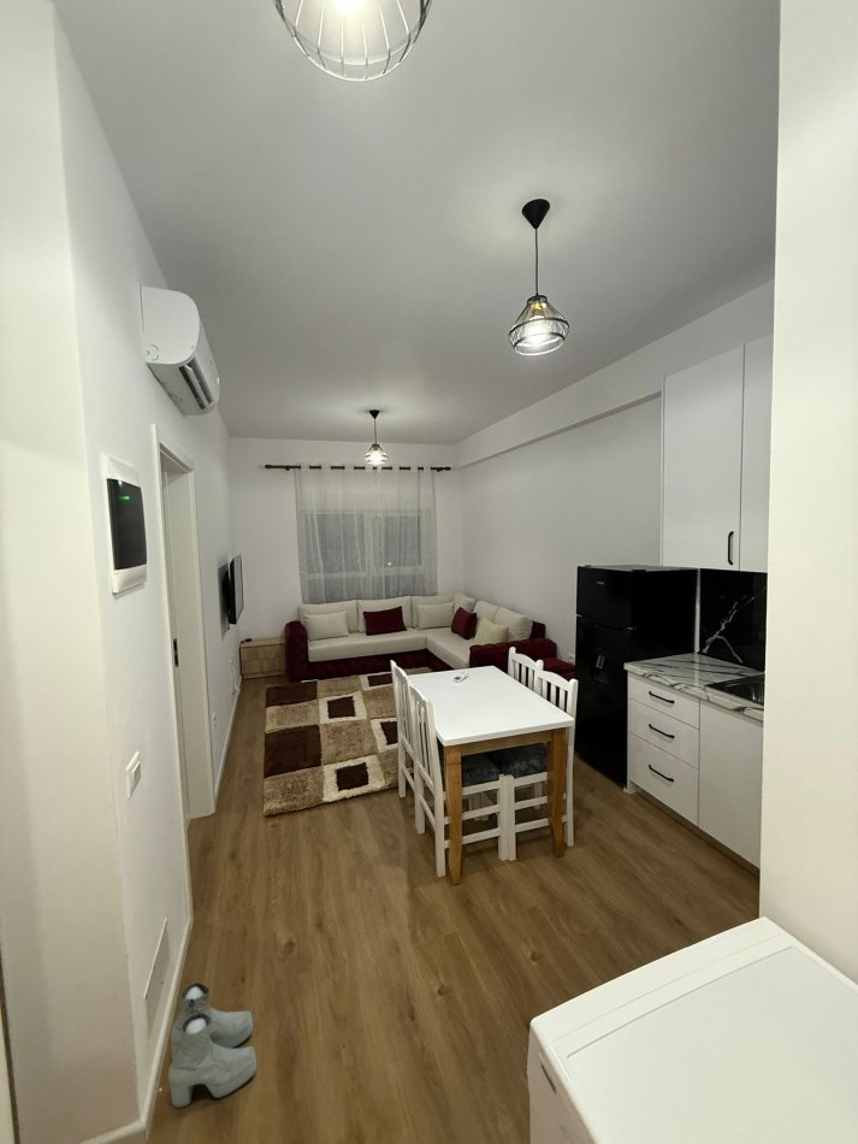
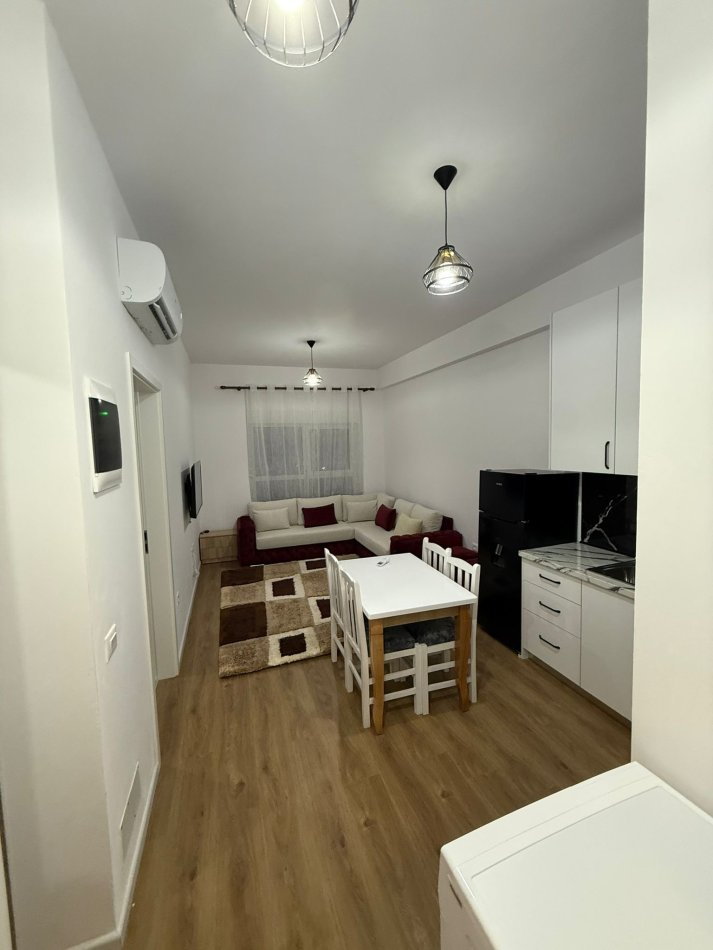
- boots (212, 1032)
